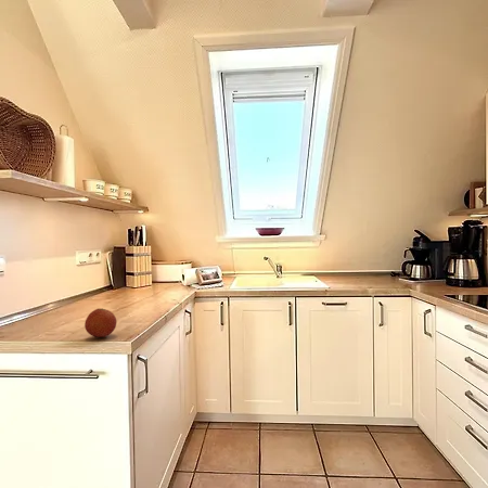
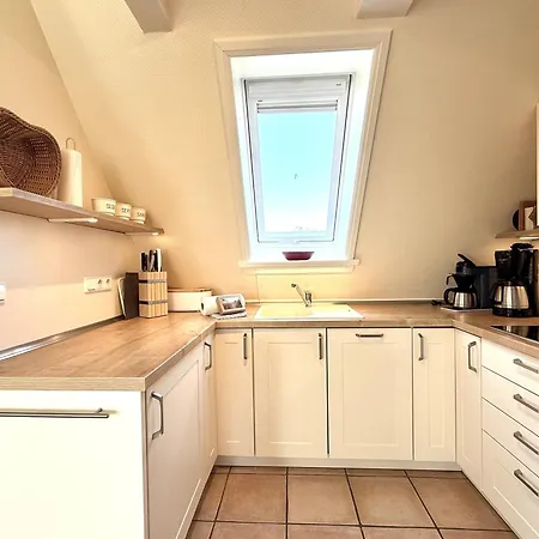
- fruit (101, 322)
